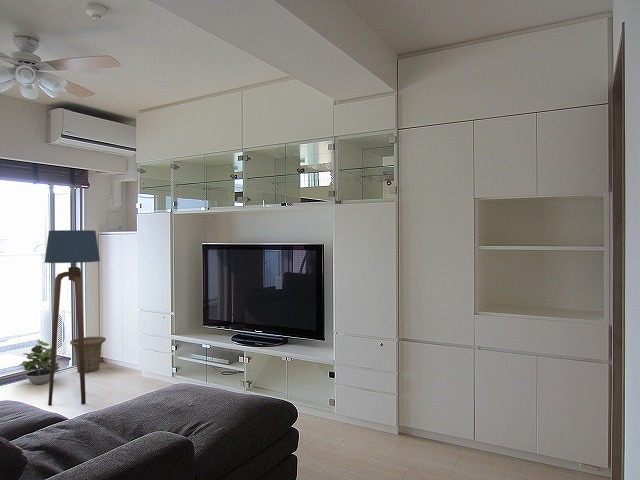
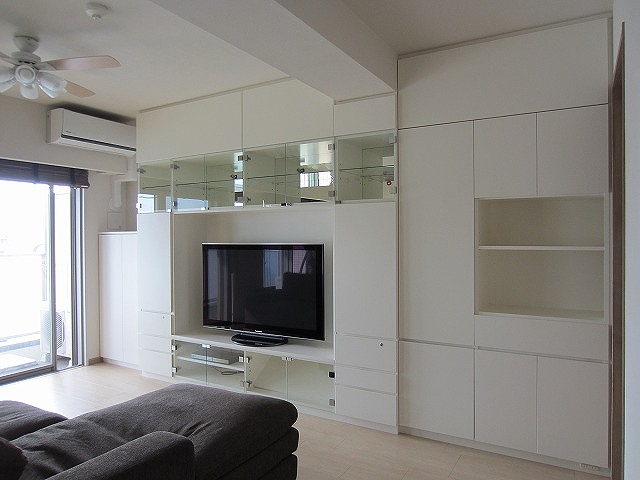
- potted plant (41, 362)
- basket (88, 354)
- floor lamp (77, 314)
